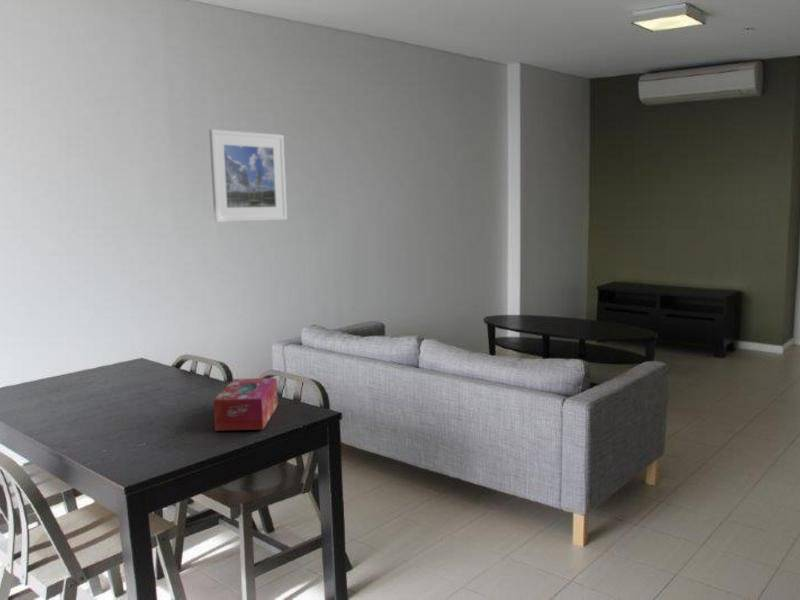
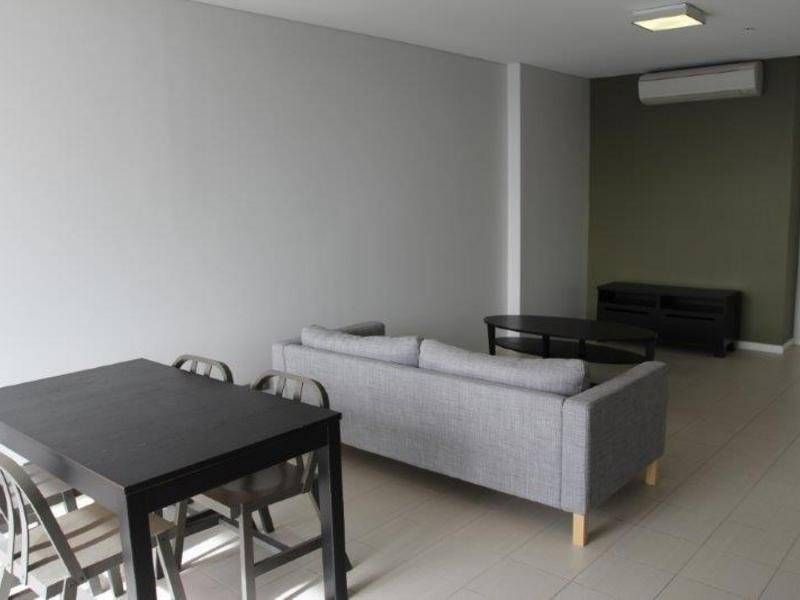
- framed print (250, 176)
- tissue box (247, 402)
